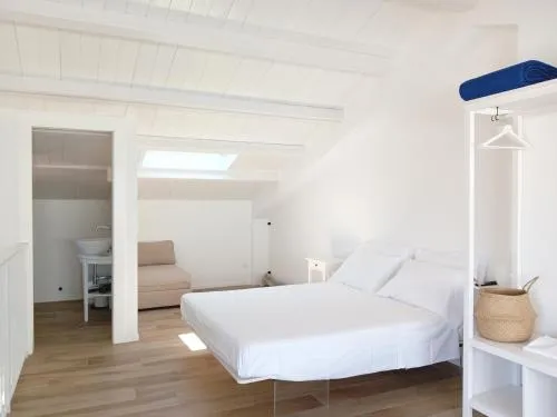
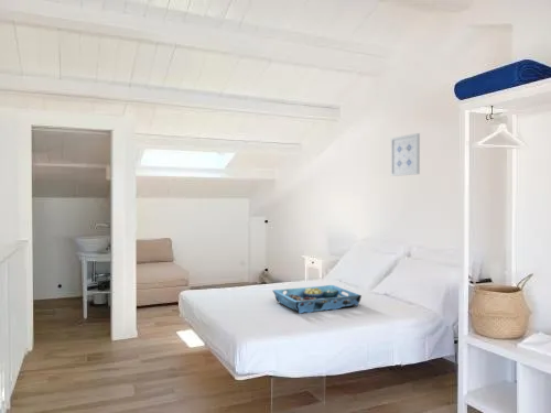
+ serving tray (315, 296)
+ wall art (404, 155)
